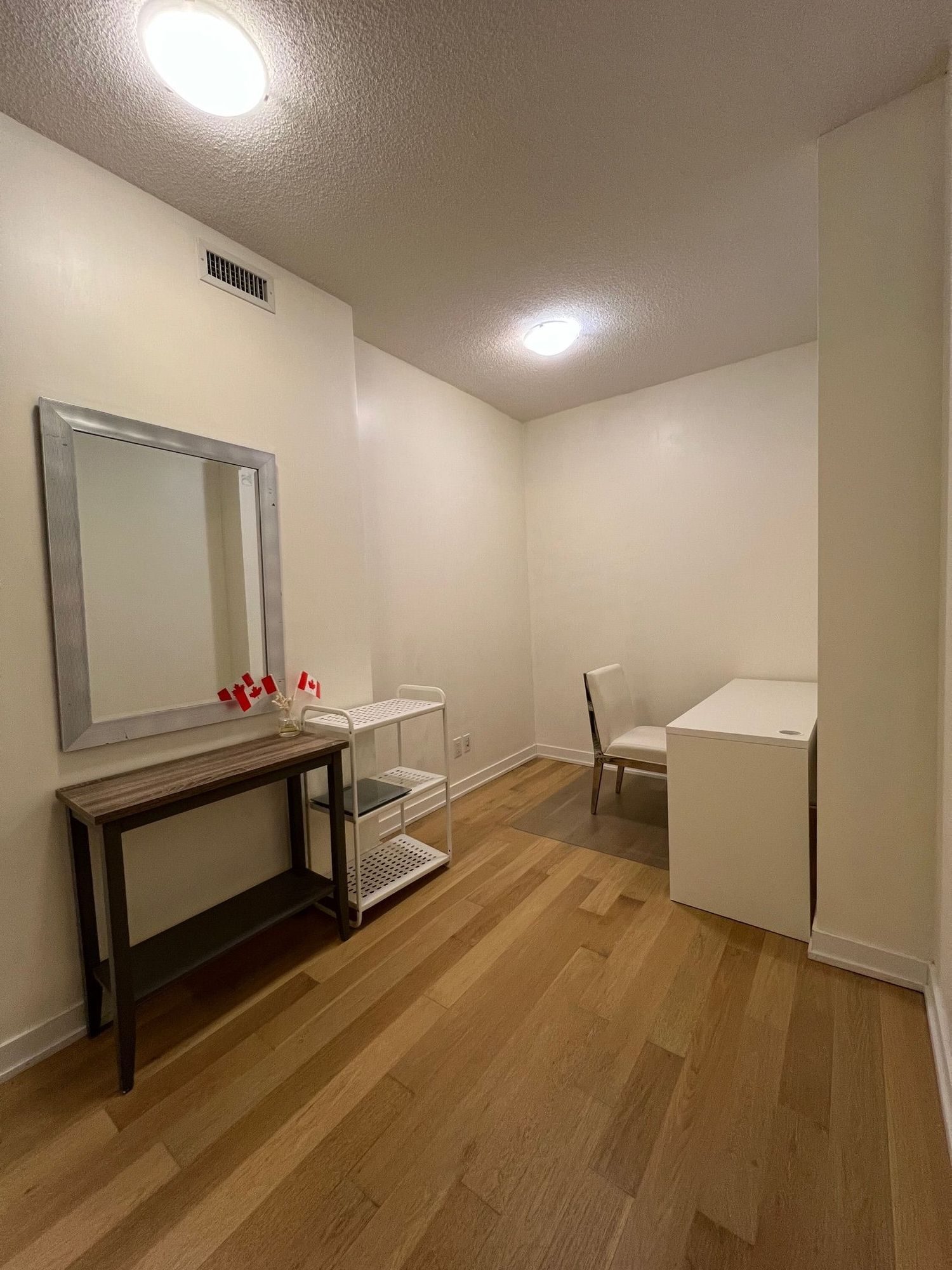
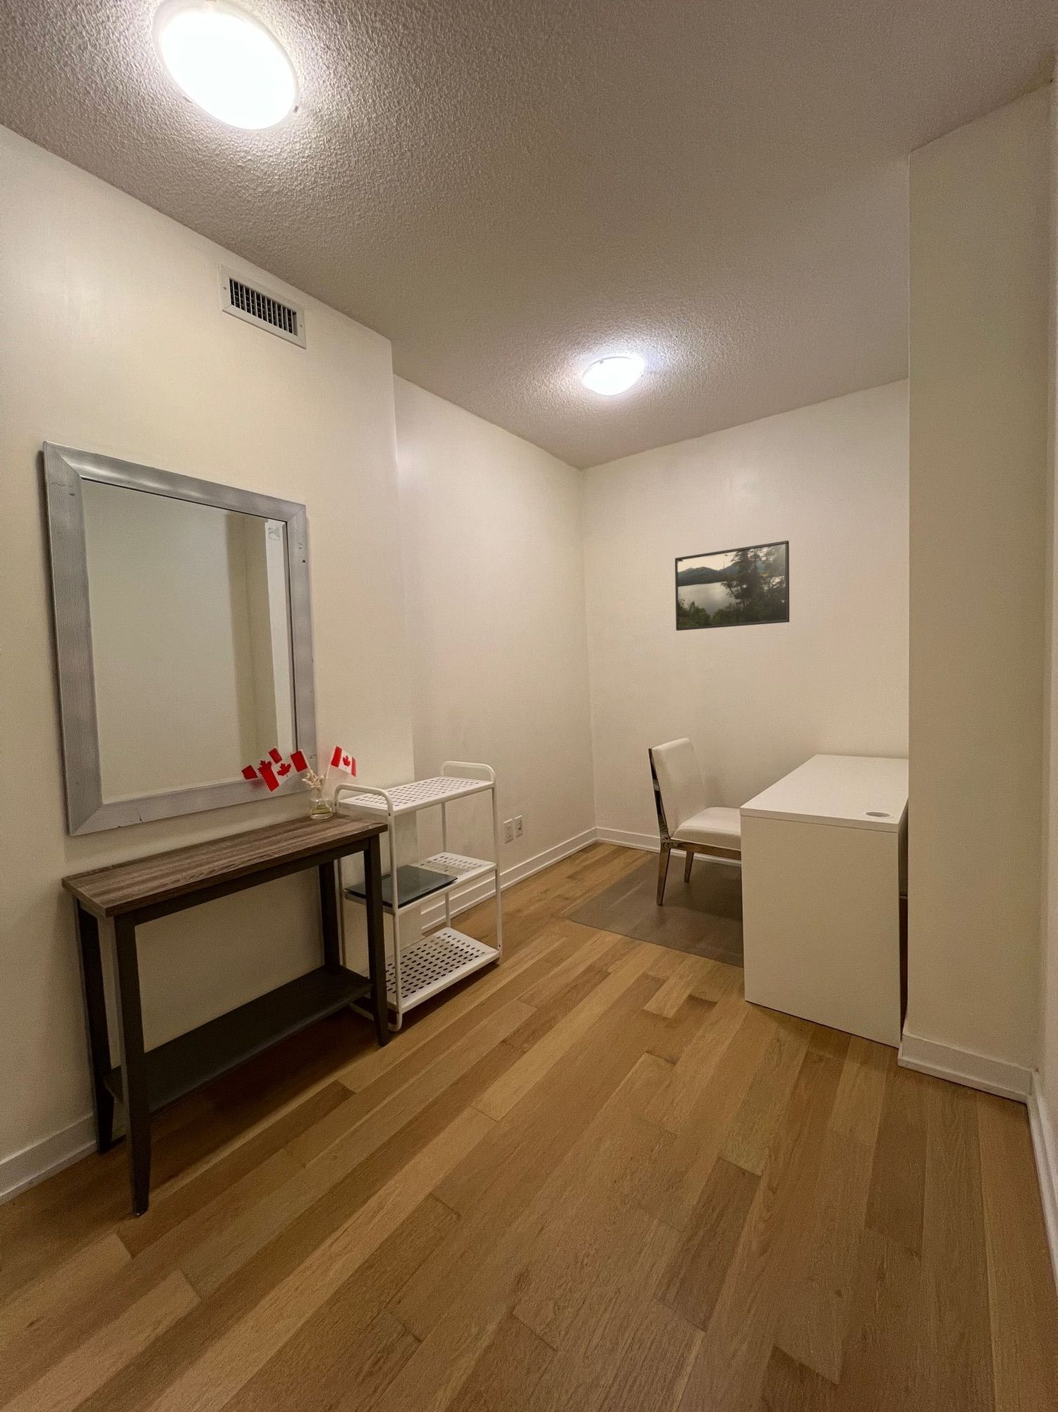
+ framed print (729, 588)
